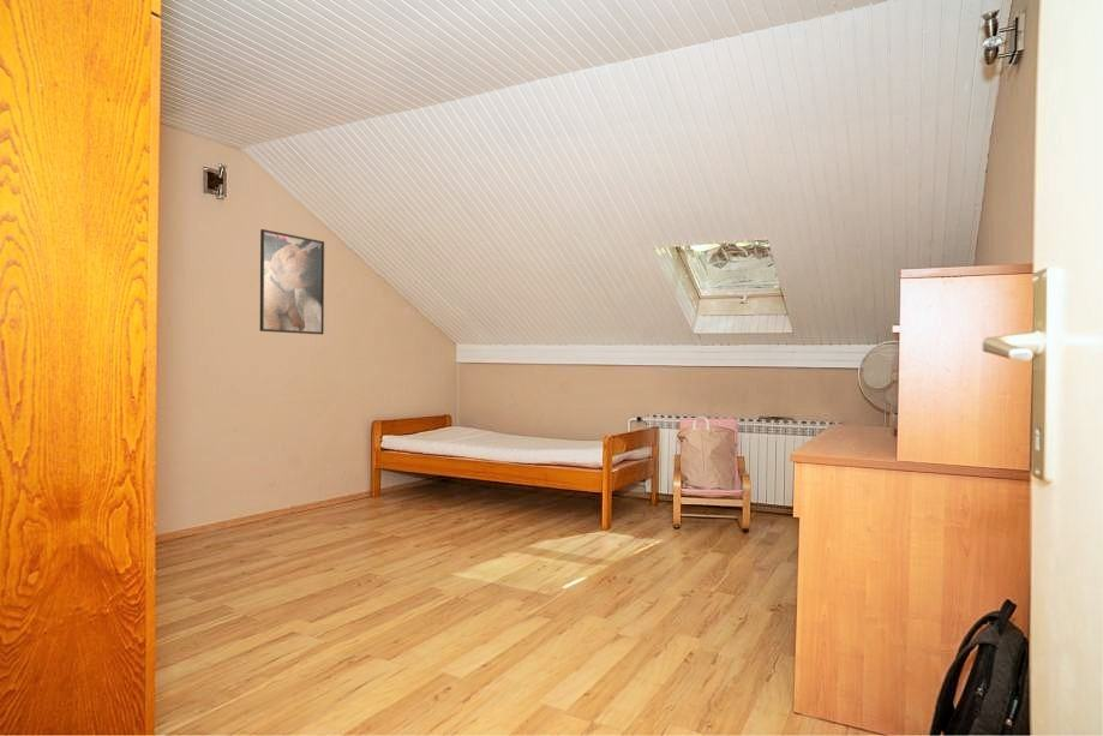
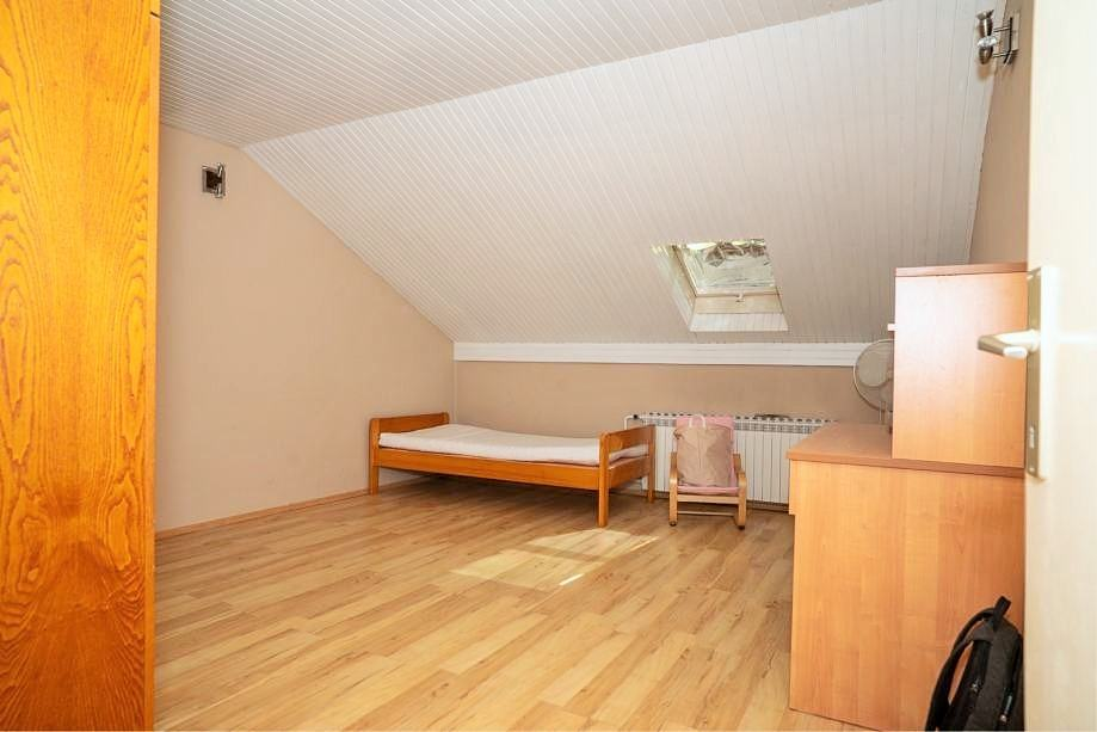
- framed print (293, 283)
